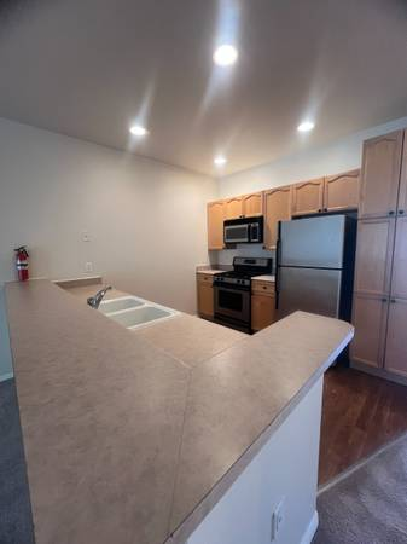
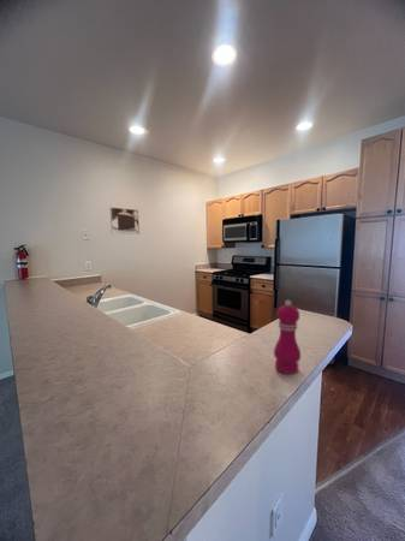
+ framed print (125, 221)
+ pepper mill (287, 334)
